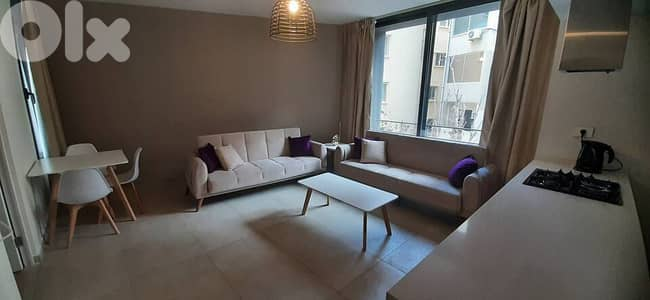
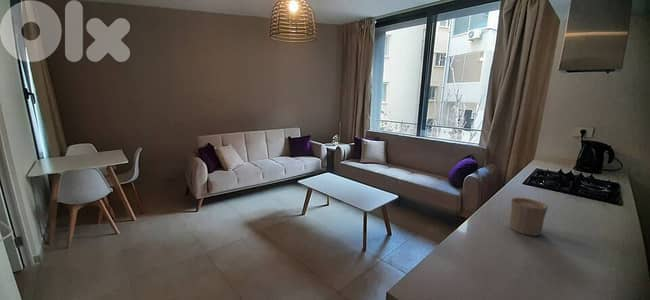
+ cup (526, 216)
